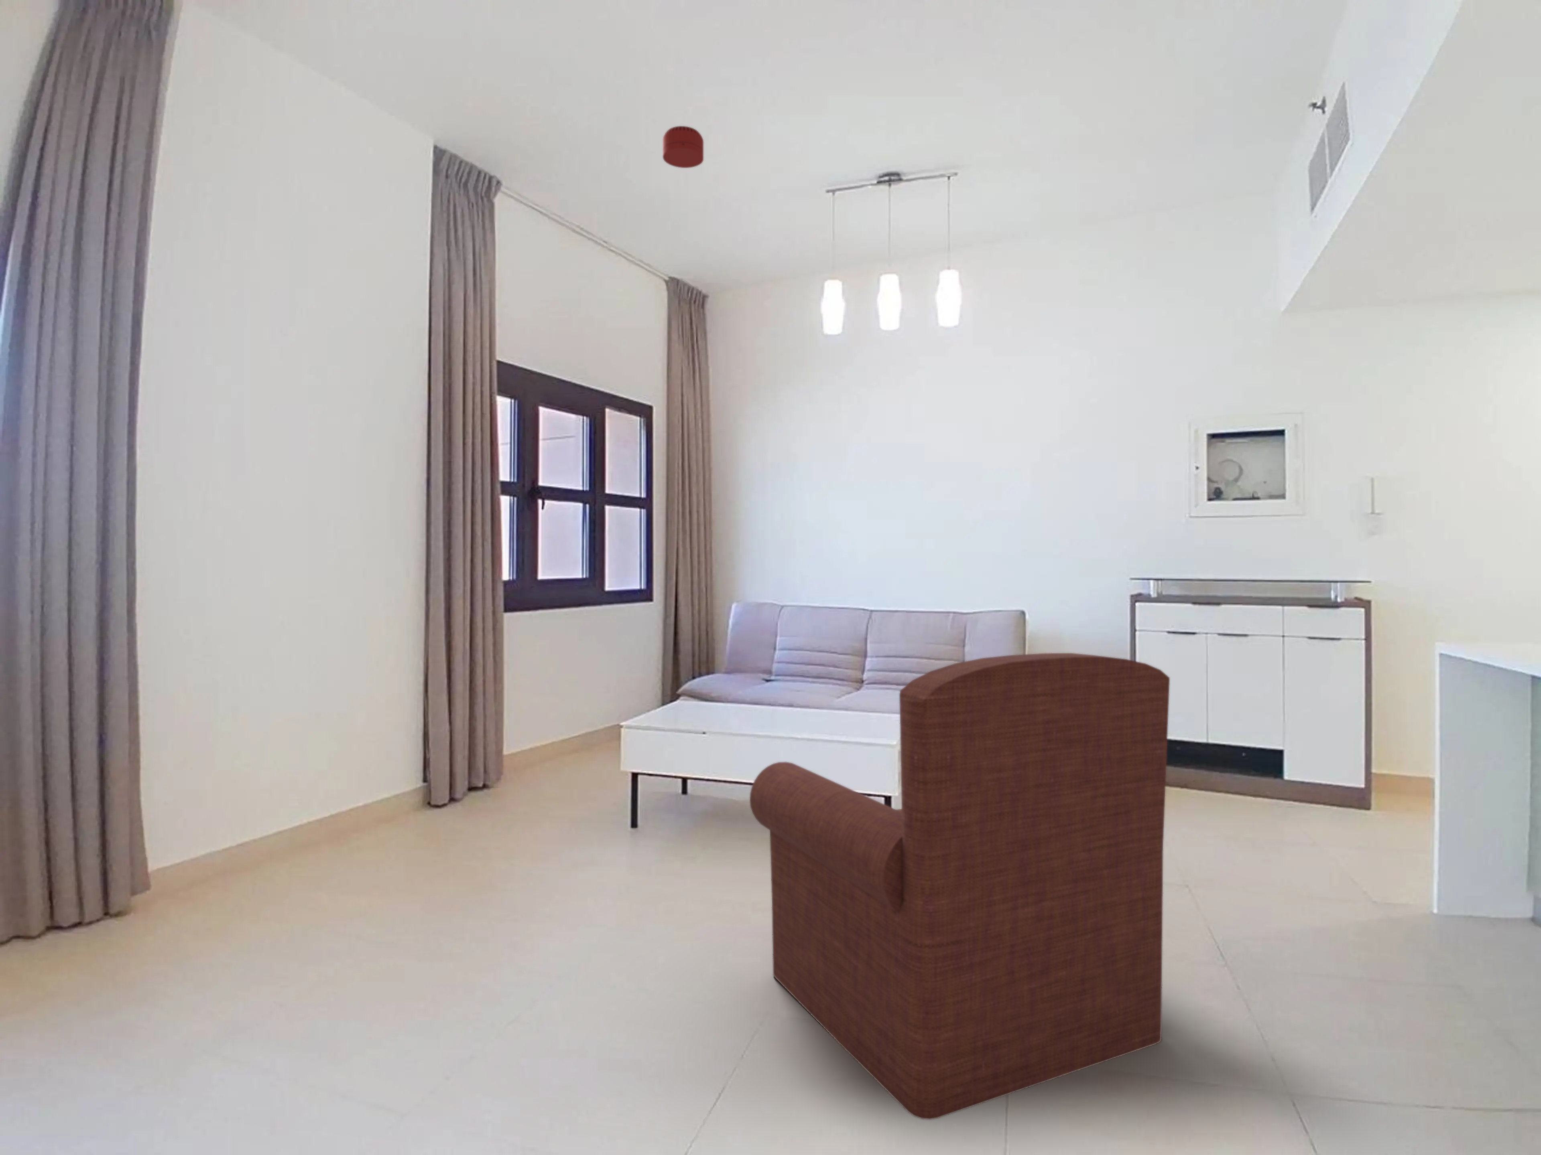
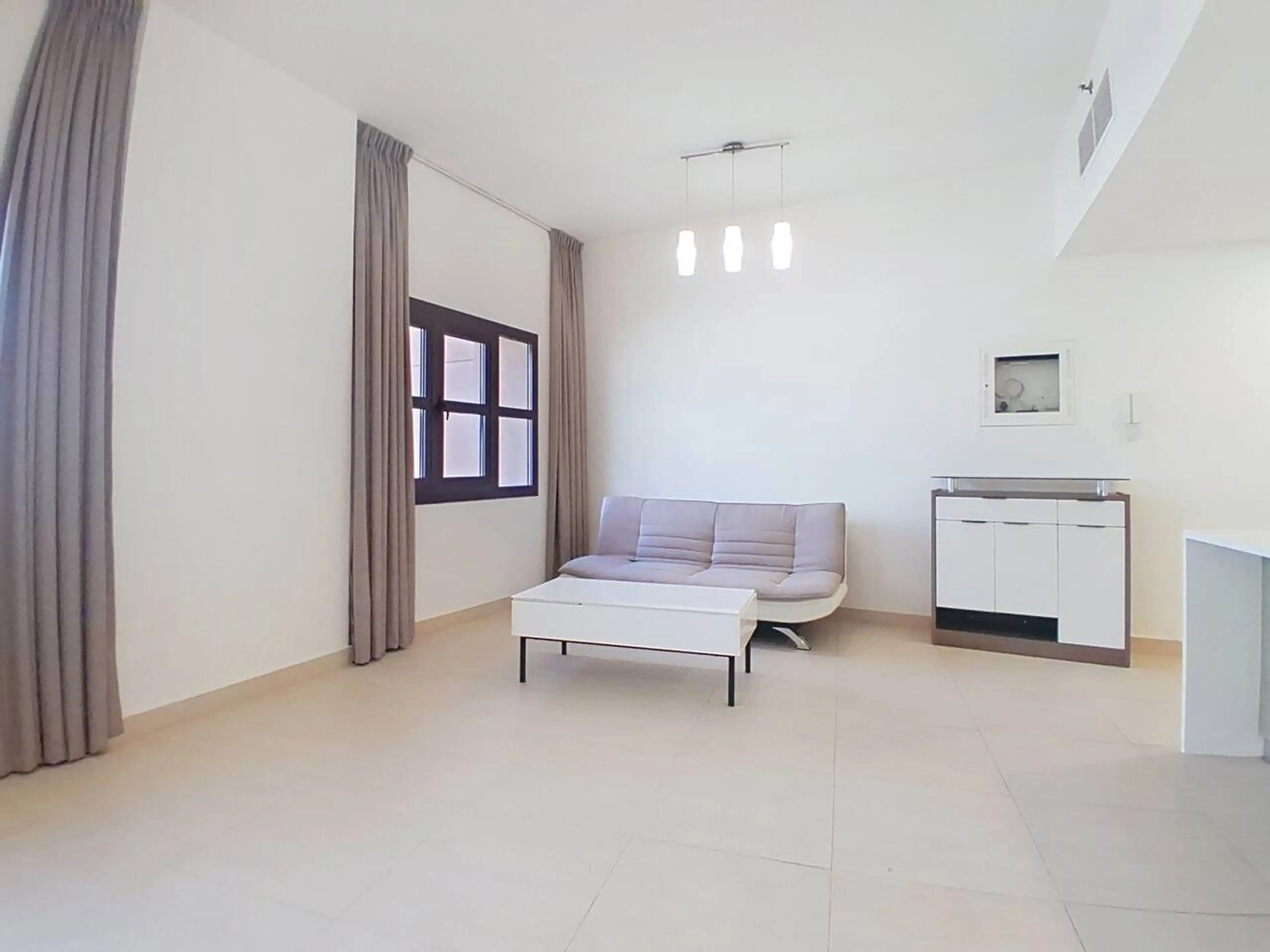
- smoke detector (683, 146)
- armchair (948, 821)
